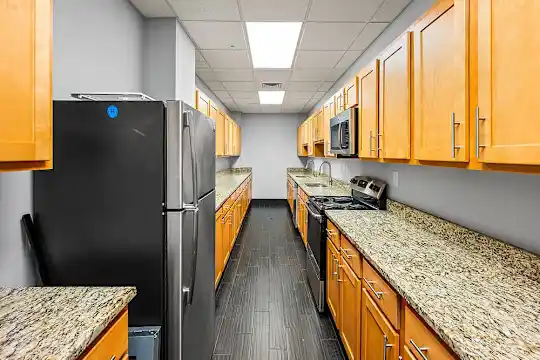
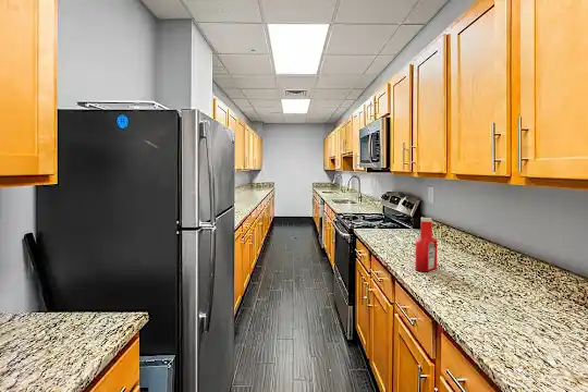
+ soap bottle (426, 243)
